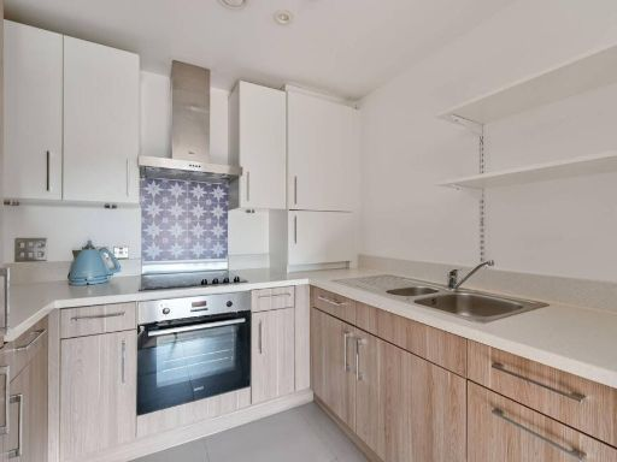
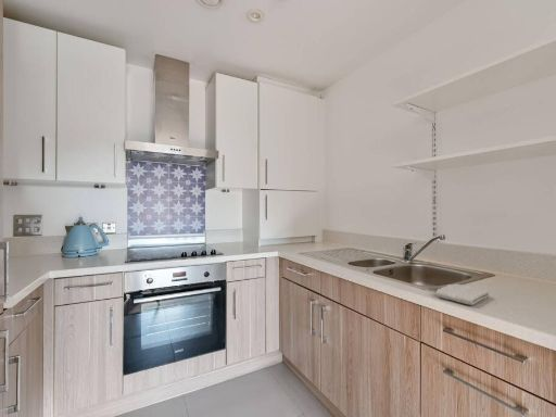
+ washcloth (463, 293)
